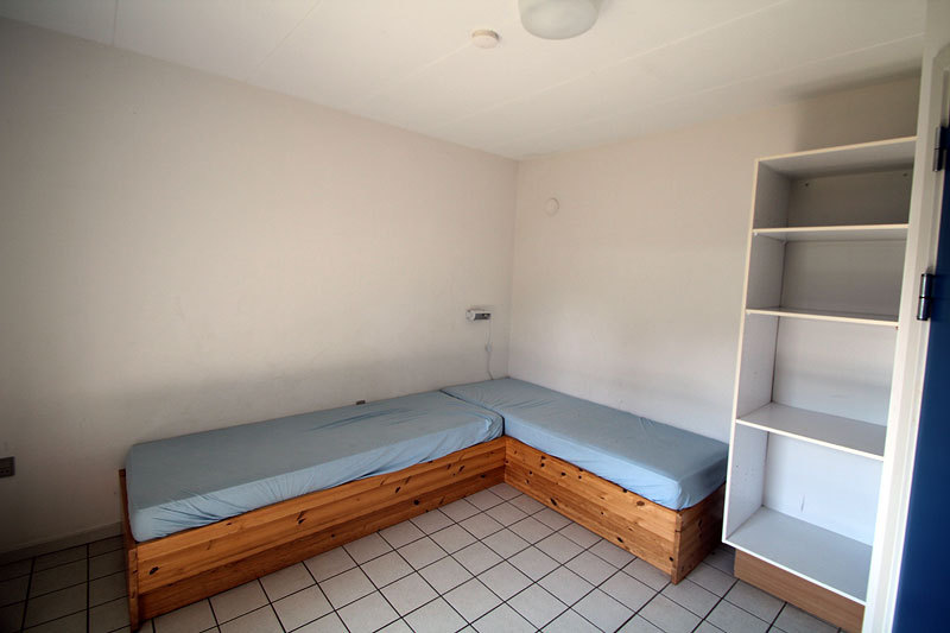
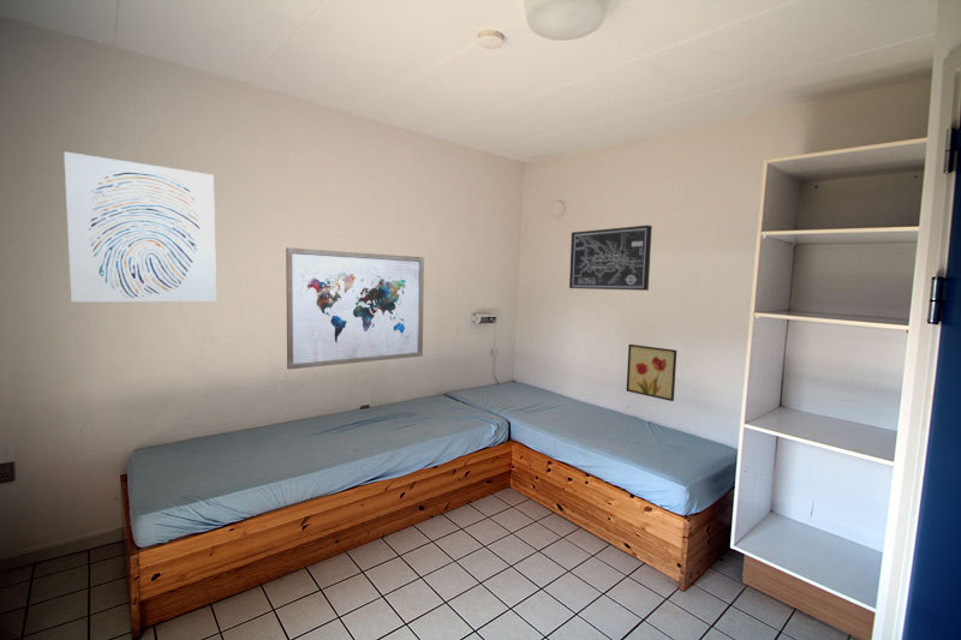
+ wall art (362, 307)
+ wall art (607, 259)
+ wall art (650, 371)
+ wall art (147, 233)
